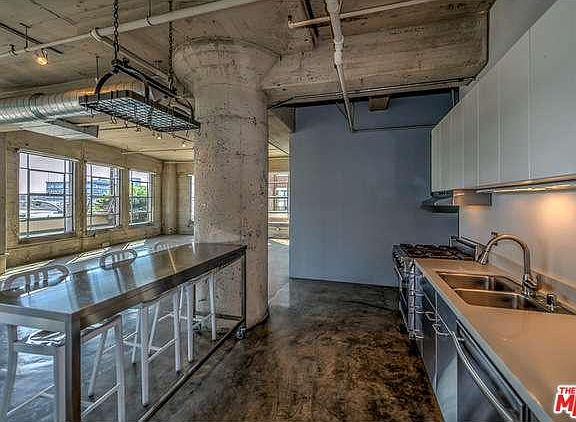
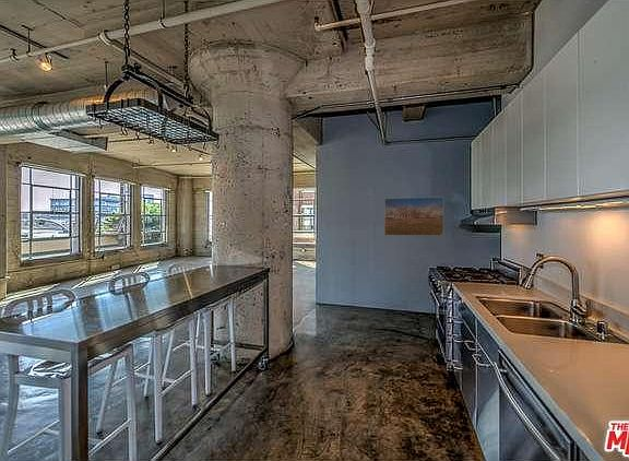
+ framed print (413, 216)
